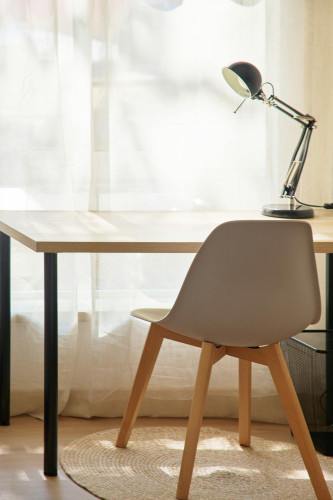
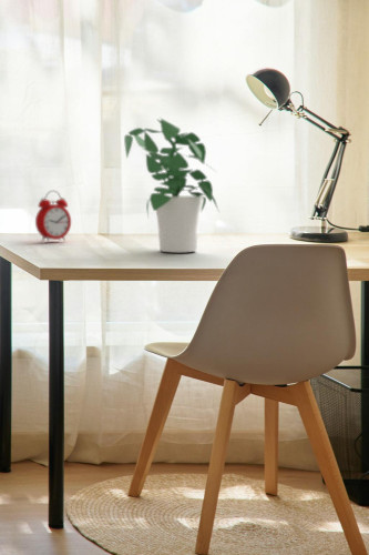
+ alarm clock (53, 215)
+ potted plant (172, 186)
